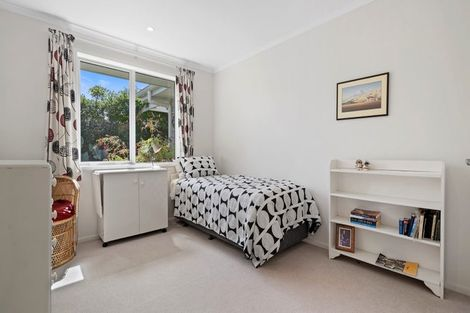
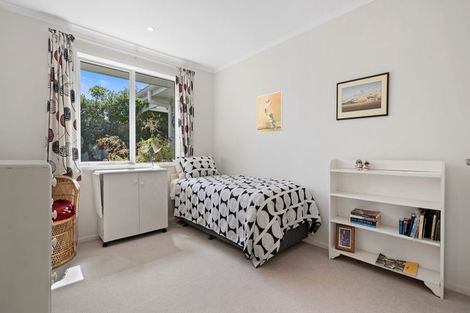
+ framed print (269, 113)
